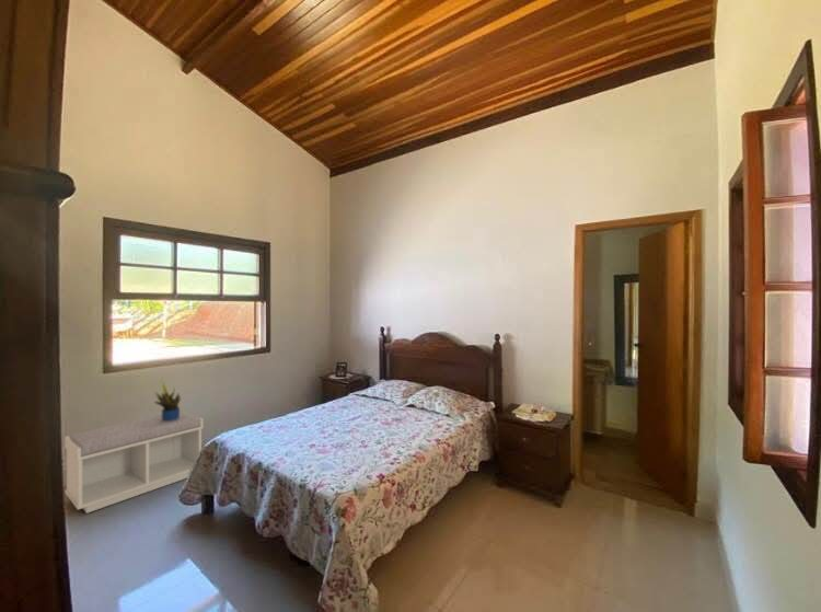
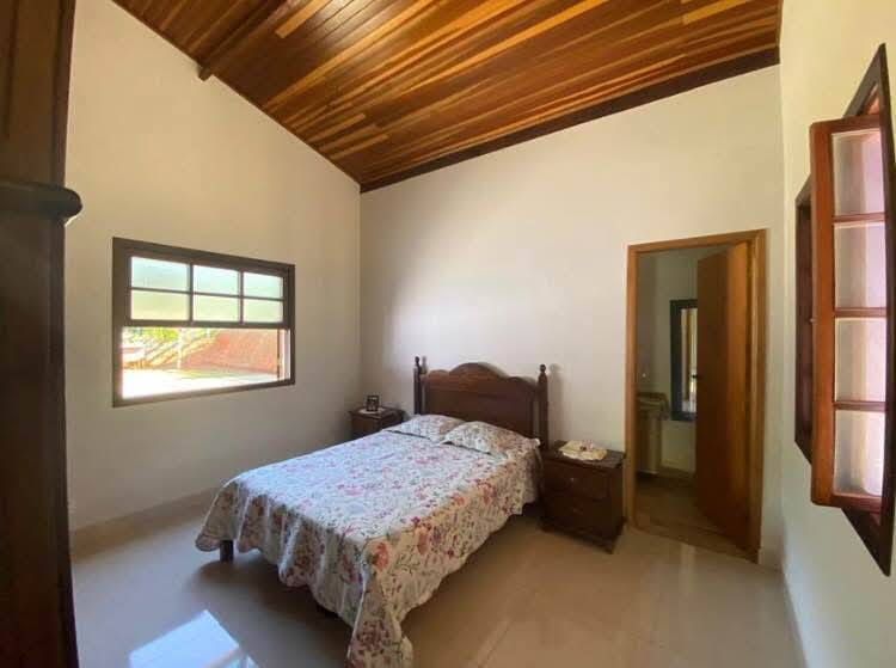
- bench (139, 454)
- potted plant (165, 399)
